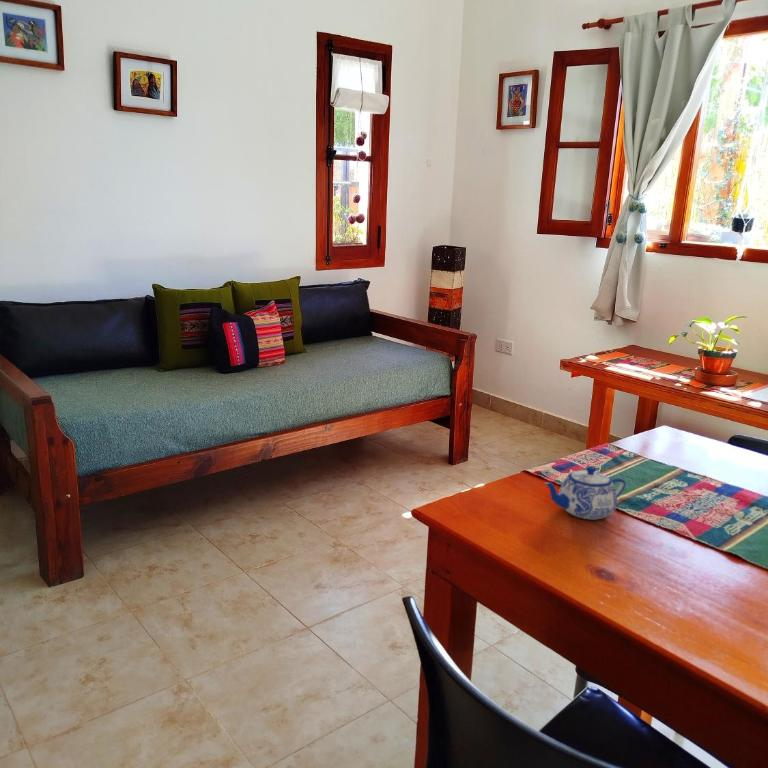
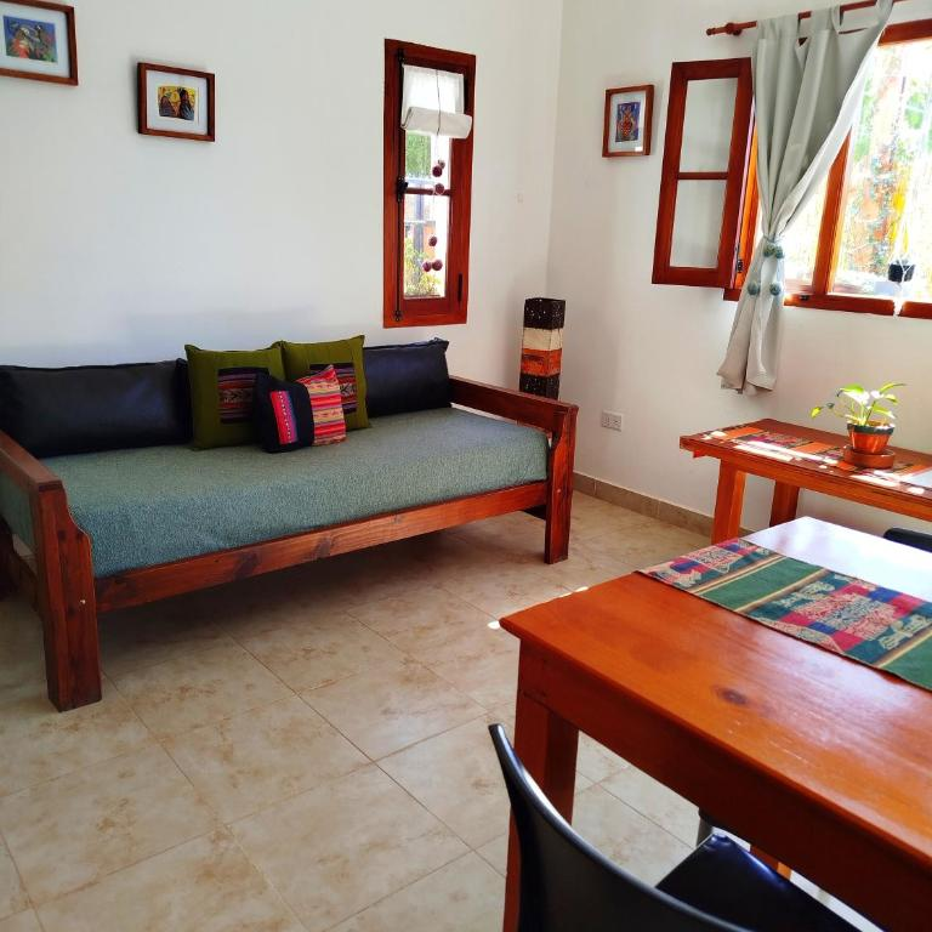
- teapot (584, 490)
